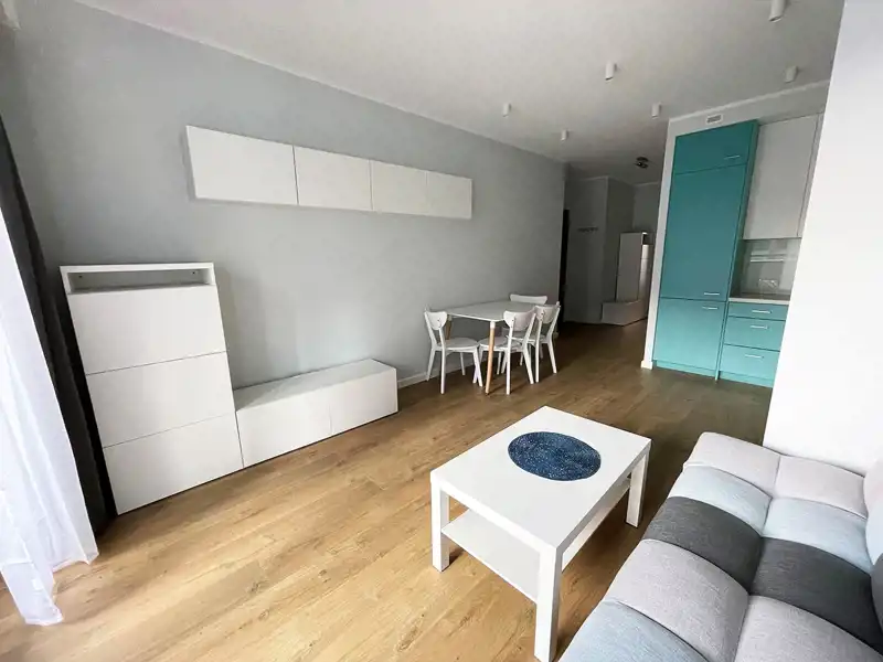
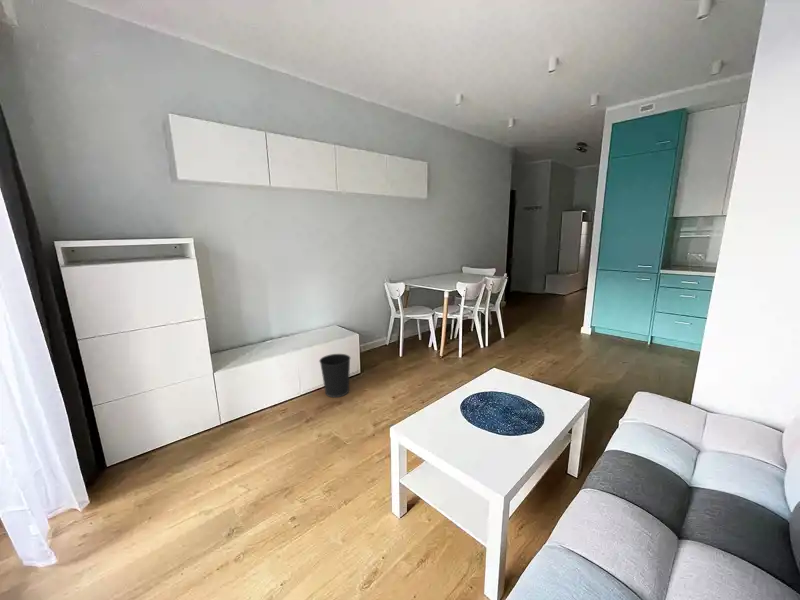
+ wastebasket (336, 375)
